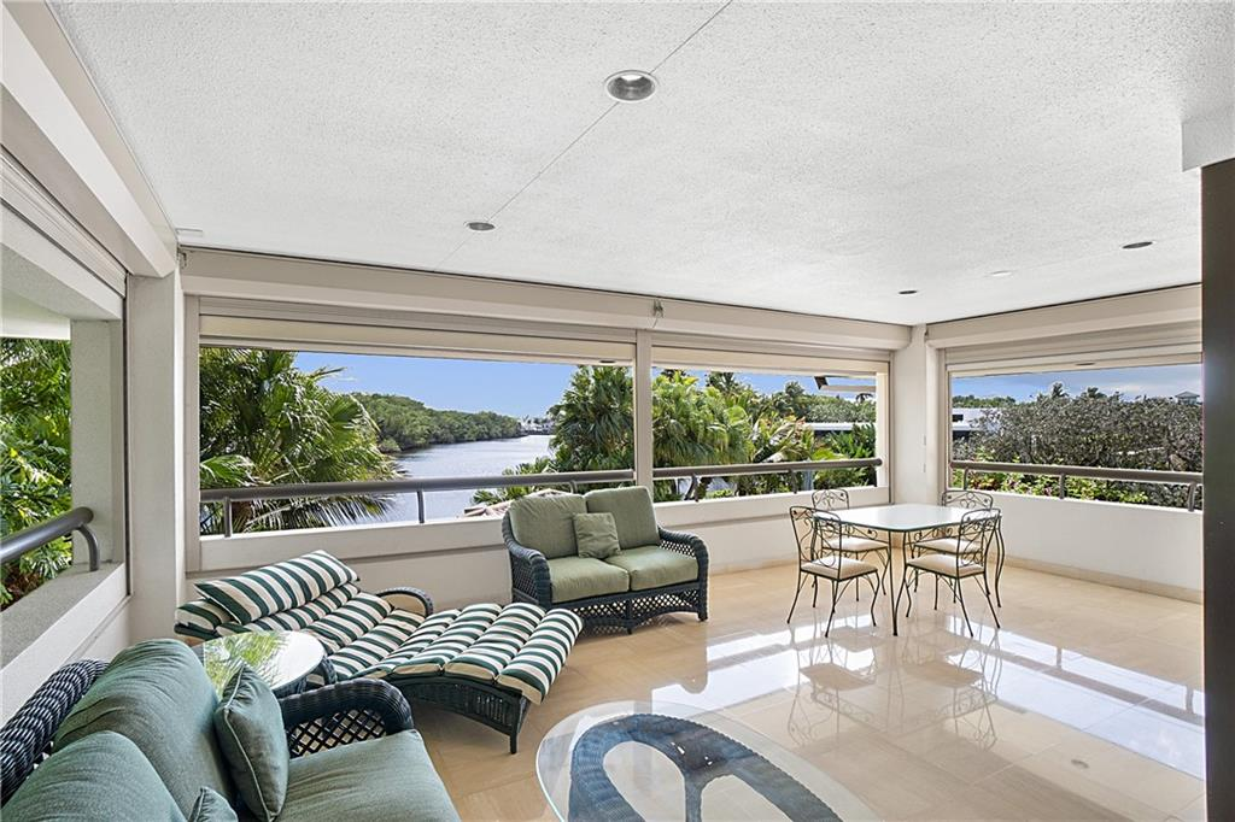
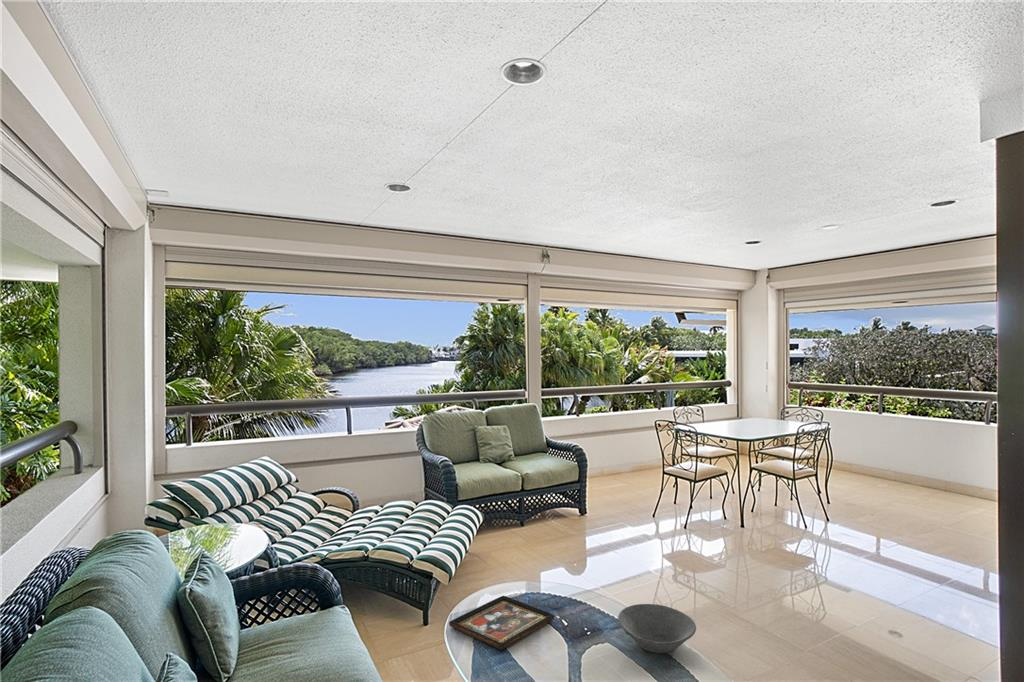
+ decorative tray (502, 620)
+ bowl (656, 632)
